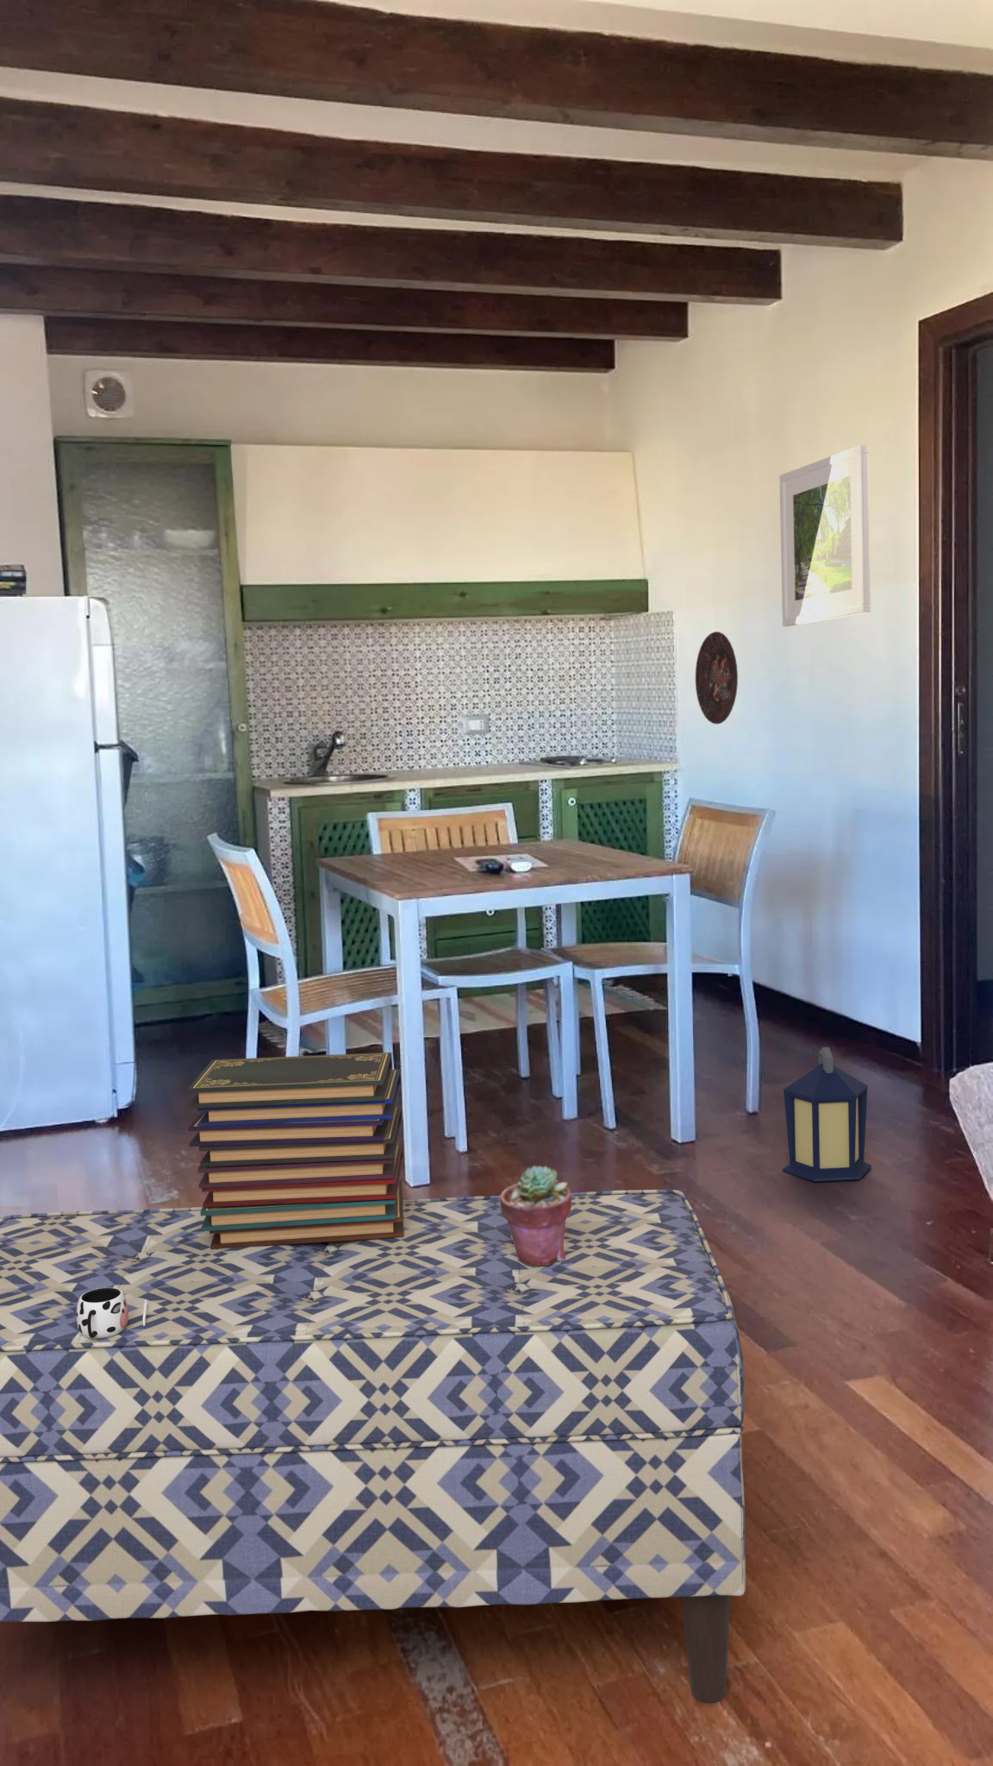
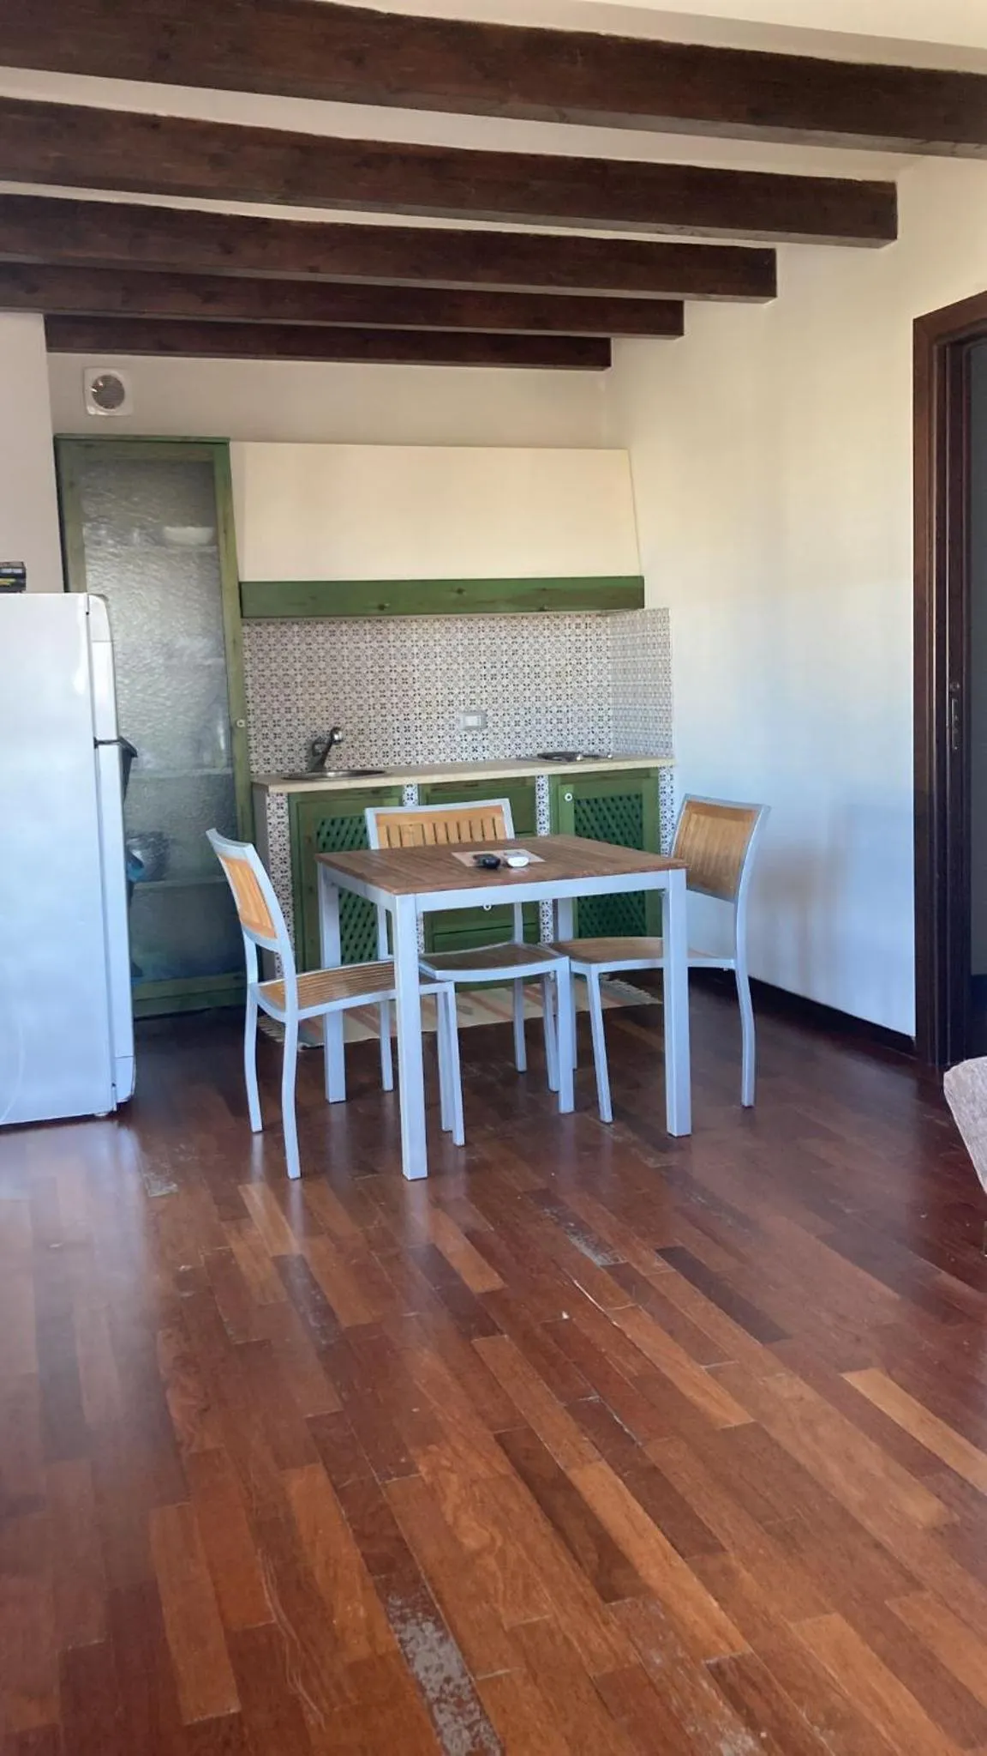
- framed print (822, 540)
- lantern (826, 1107)
- potted succulent (540, 1210)
- decorative plate (718, 677)
- mug (113, 1308)
- book stack (301, 1145)
- bench (331, 1436)
